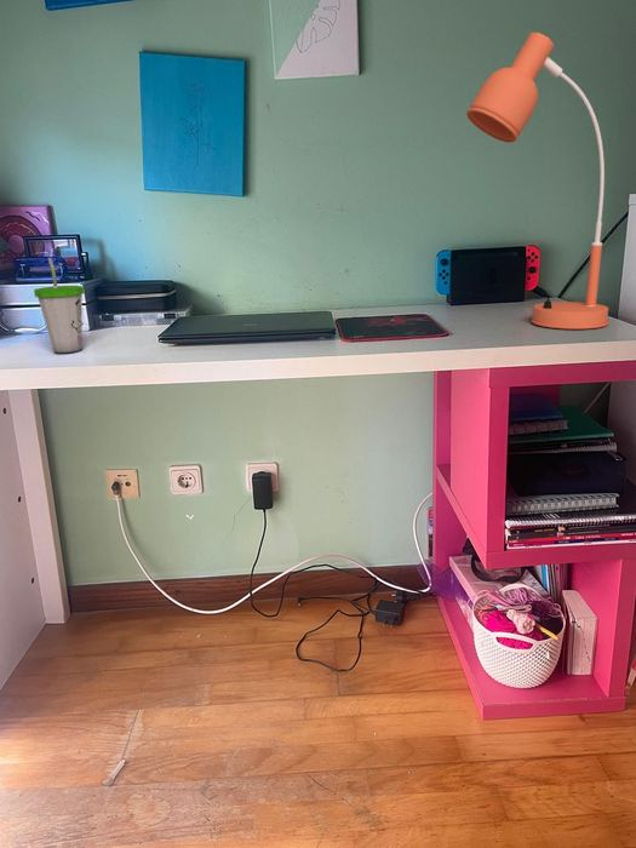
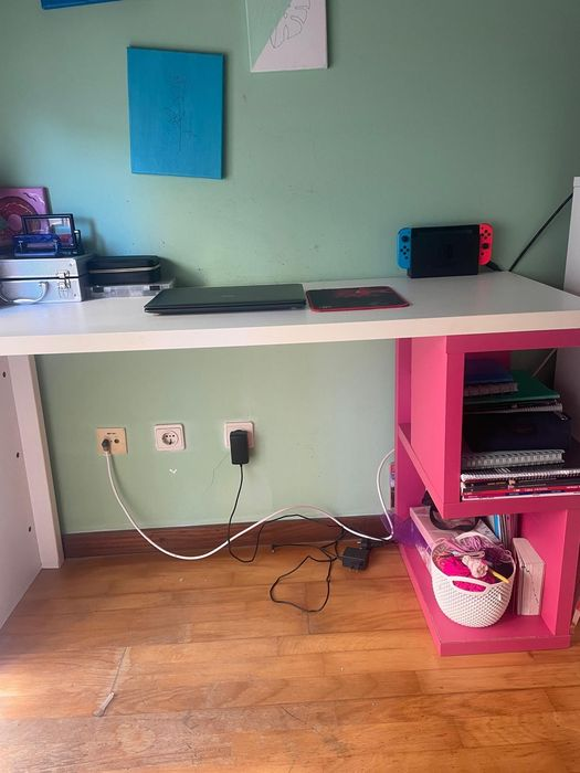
- cup (61, 305)
- desk lamp (512, 142)
